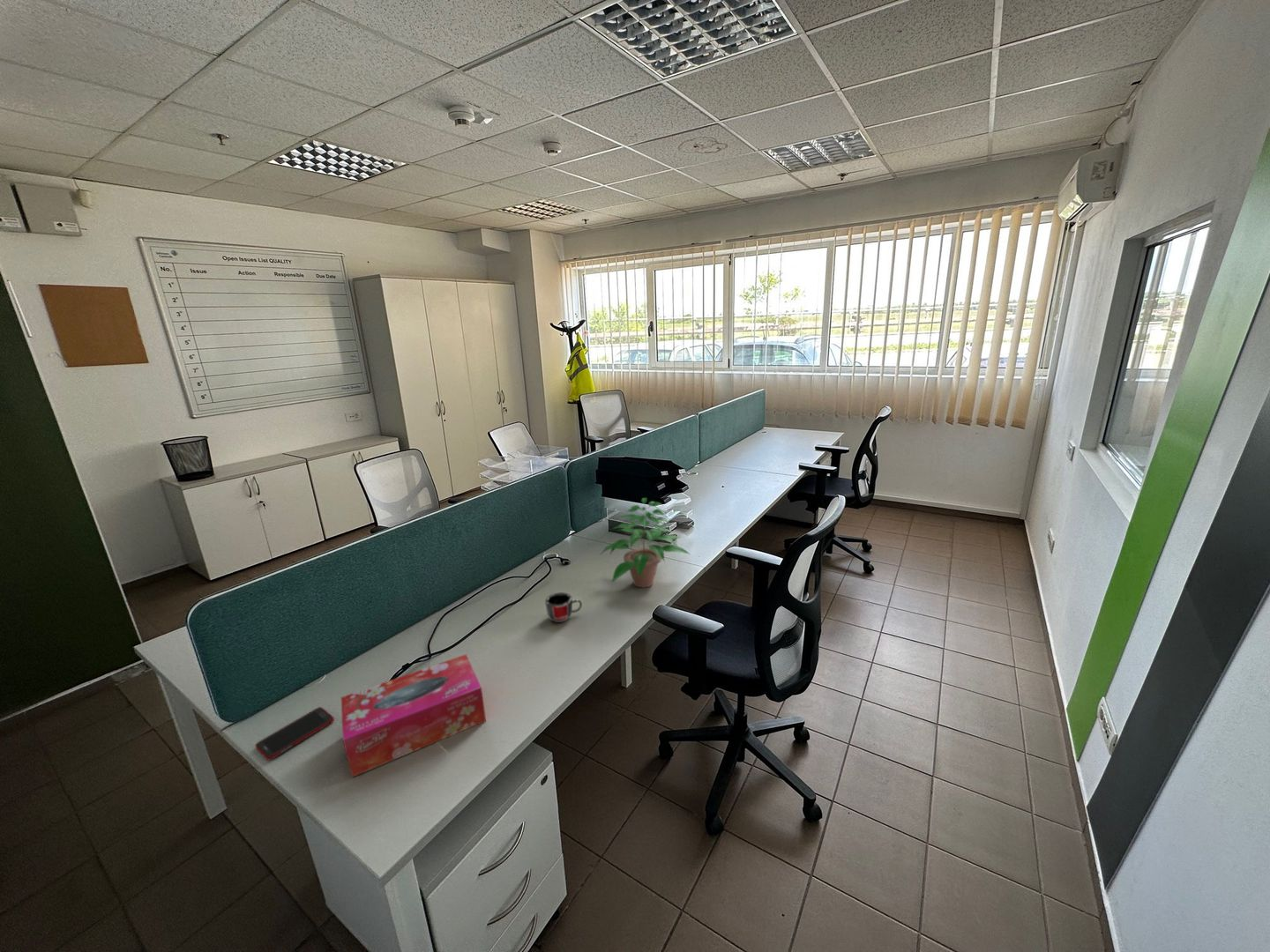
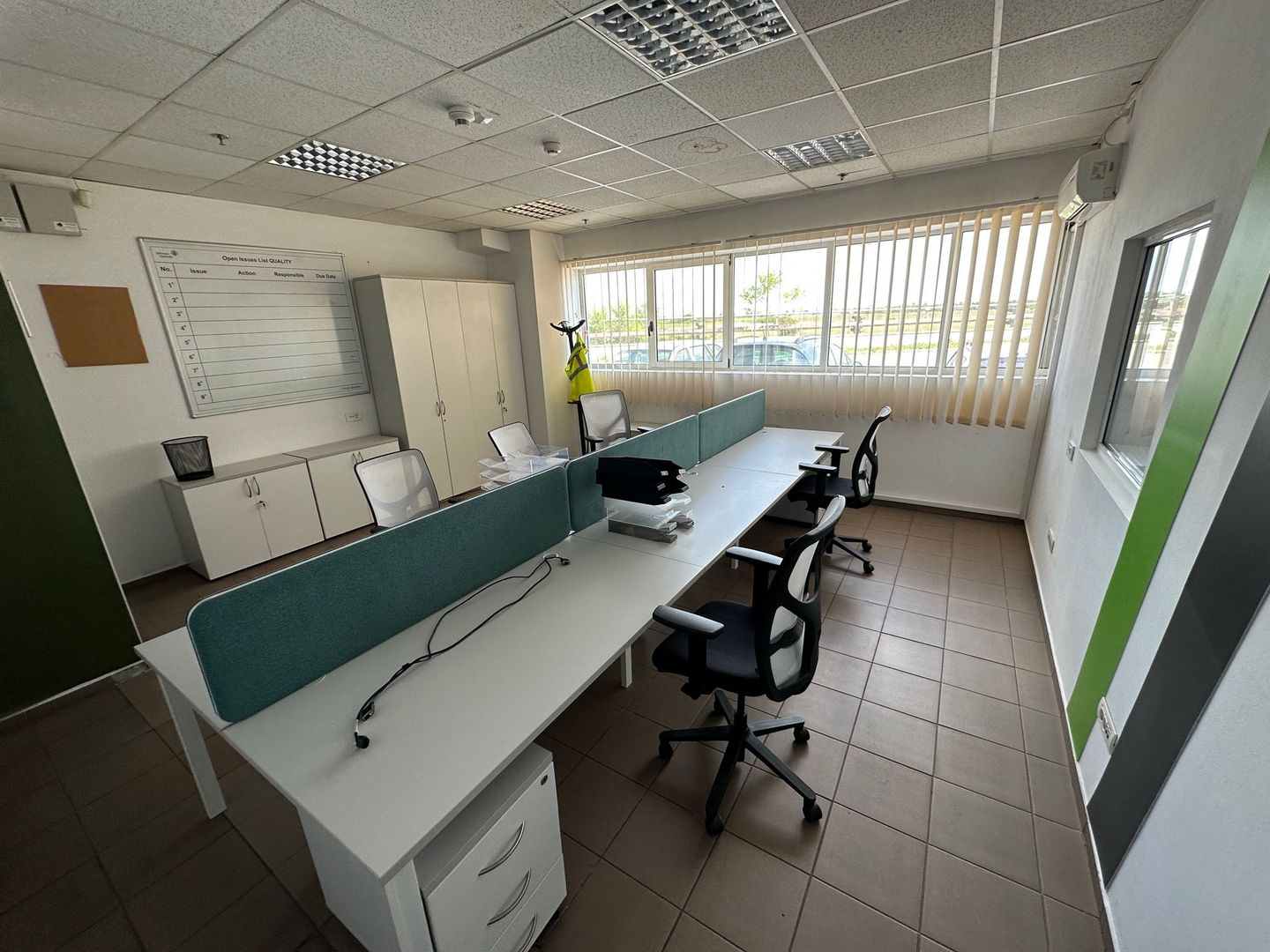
- tissue box (415, 709)
- cell phone (295, 732)
- potted plant (643, 543)
- mug (564, 607)
